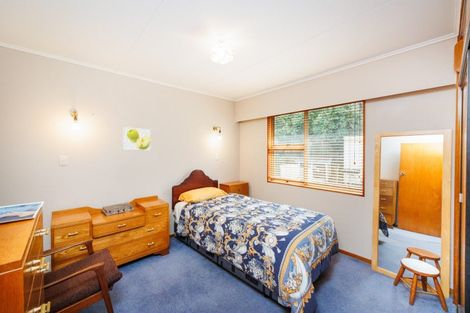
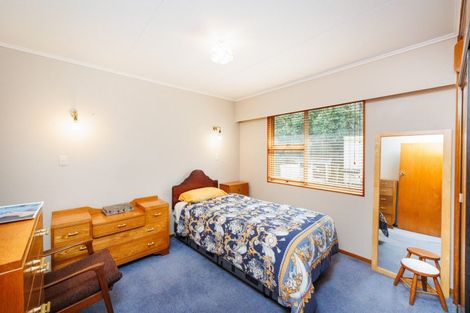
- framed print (137, 139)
